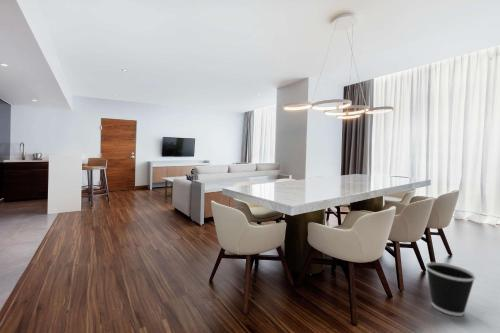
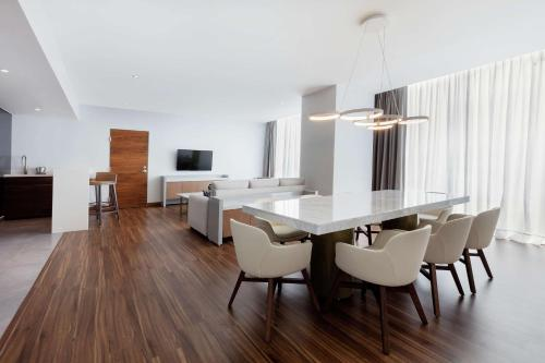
- wastebasket (448, 289)
